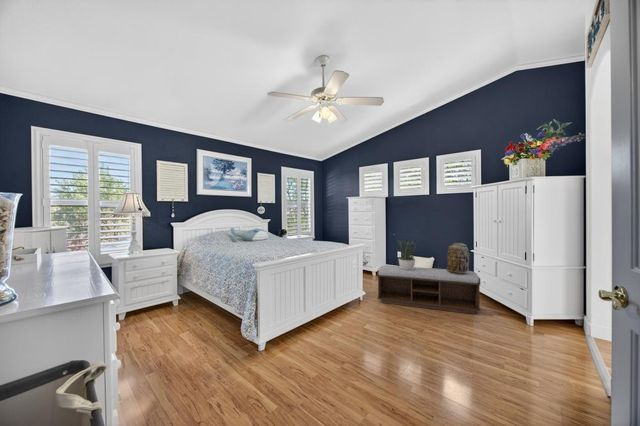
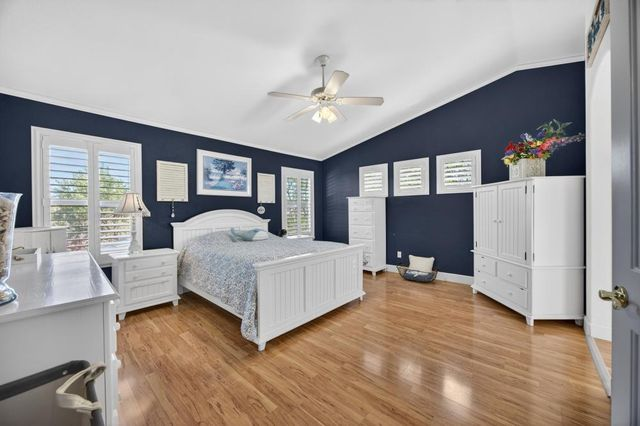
- decorative urn (457, 258)
- bench (425, 286)
- potted plant (407, 253)
